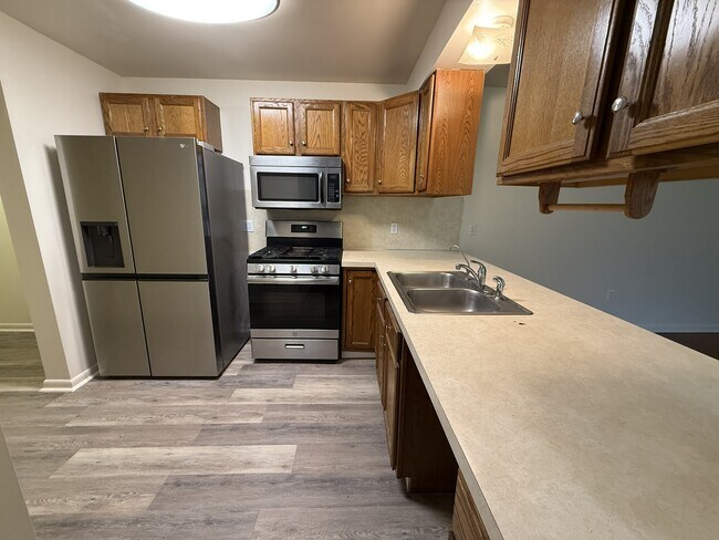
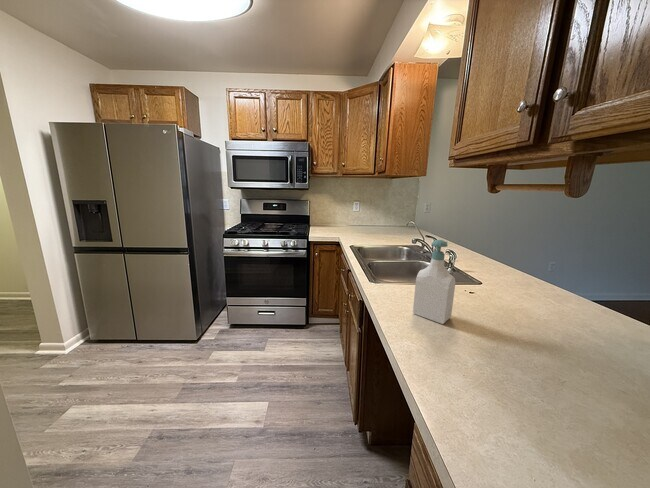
+ soap bottle (436, 278)
